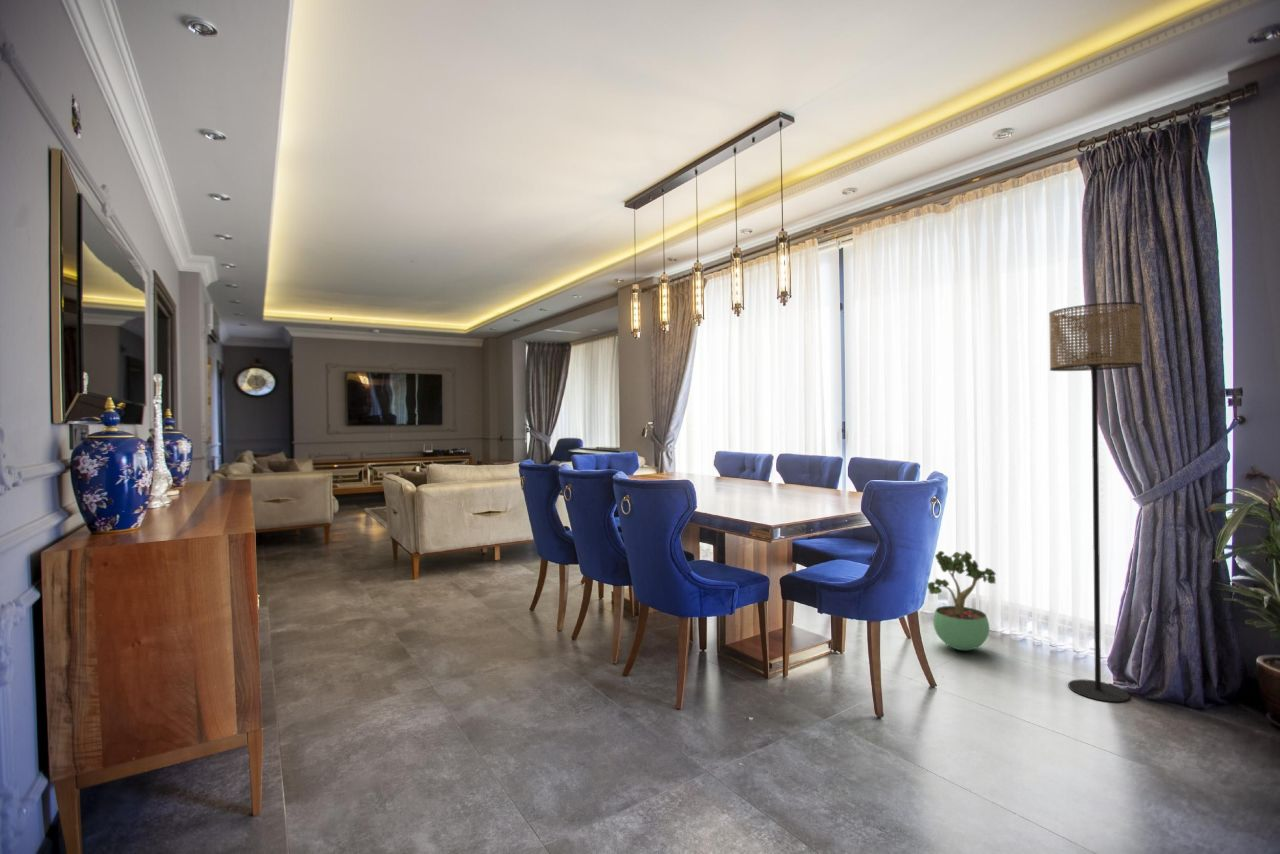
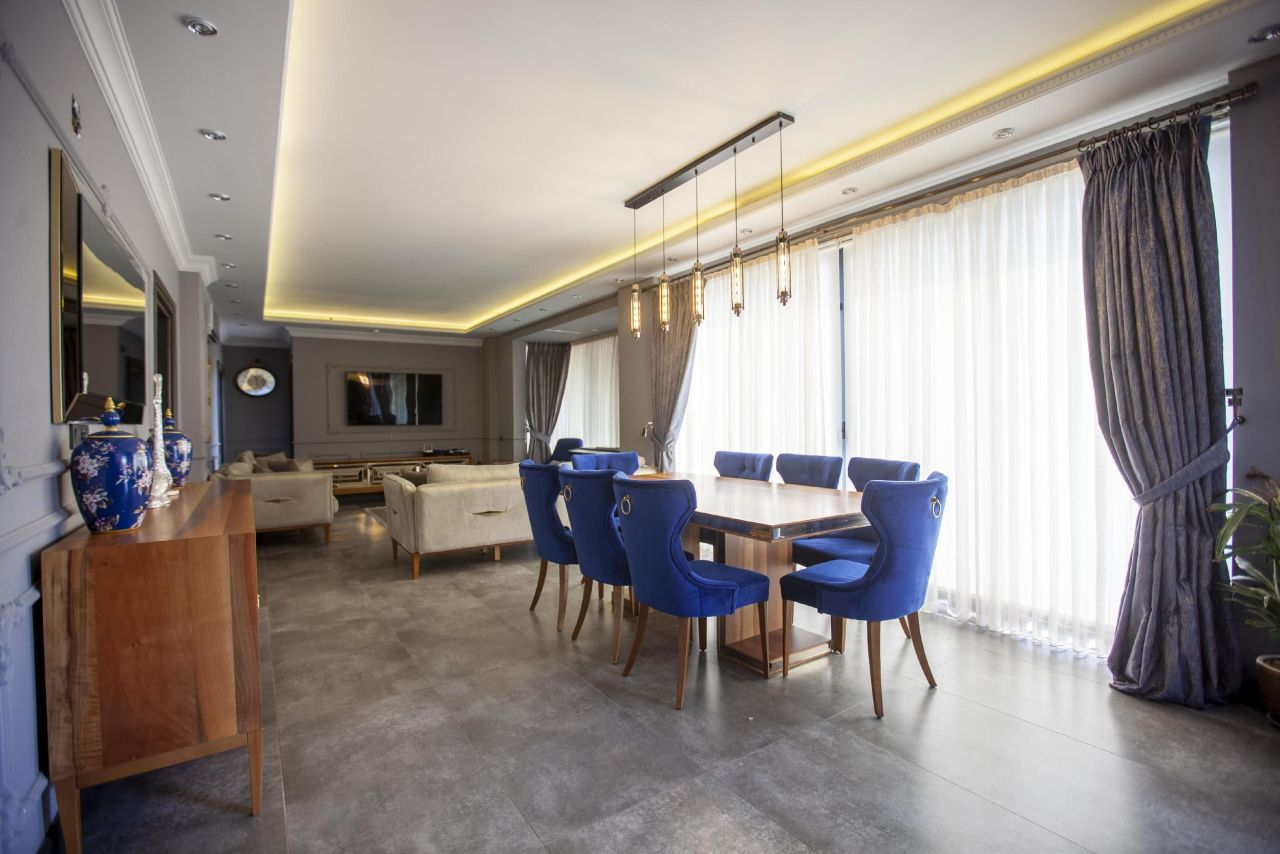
- floor lamp (1095, 500)
- potted plant (963, 599)
